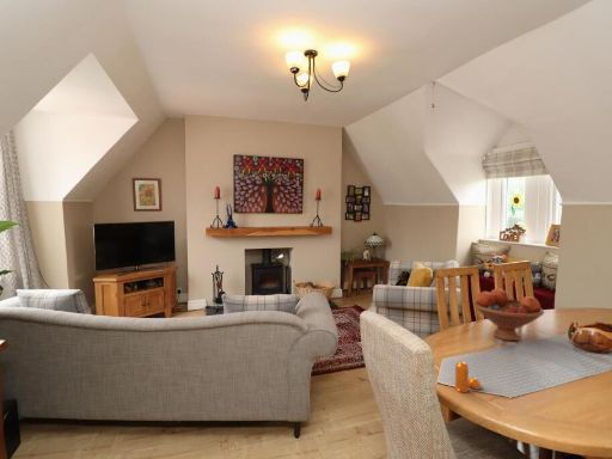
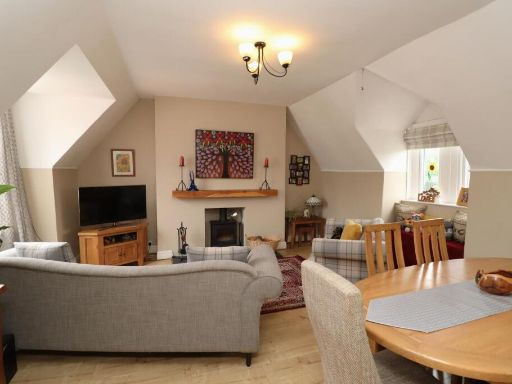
- fruit bowl (507, 314)
- pepper shaker (467, 374)
